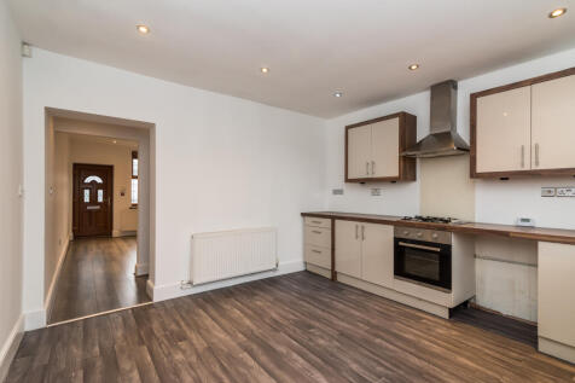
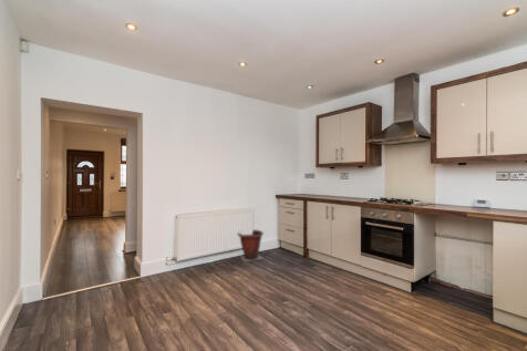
+ waste bin (251, 244)
